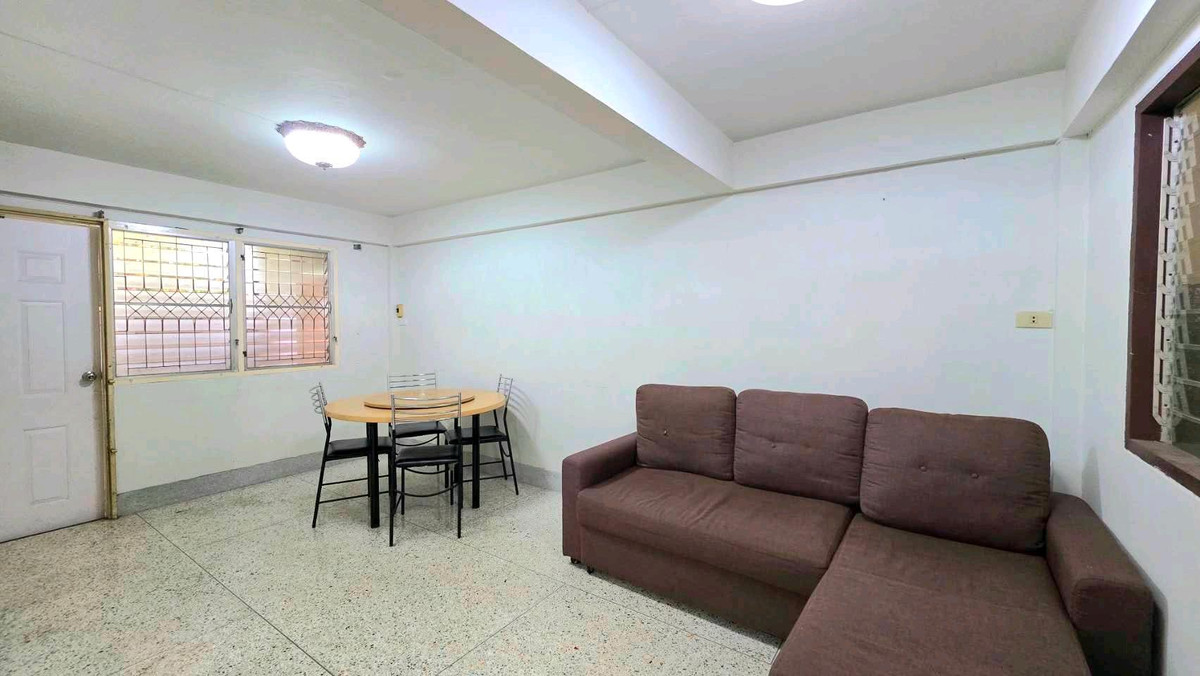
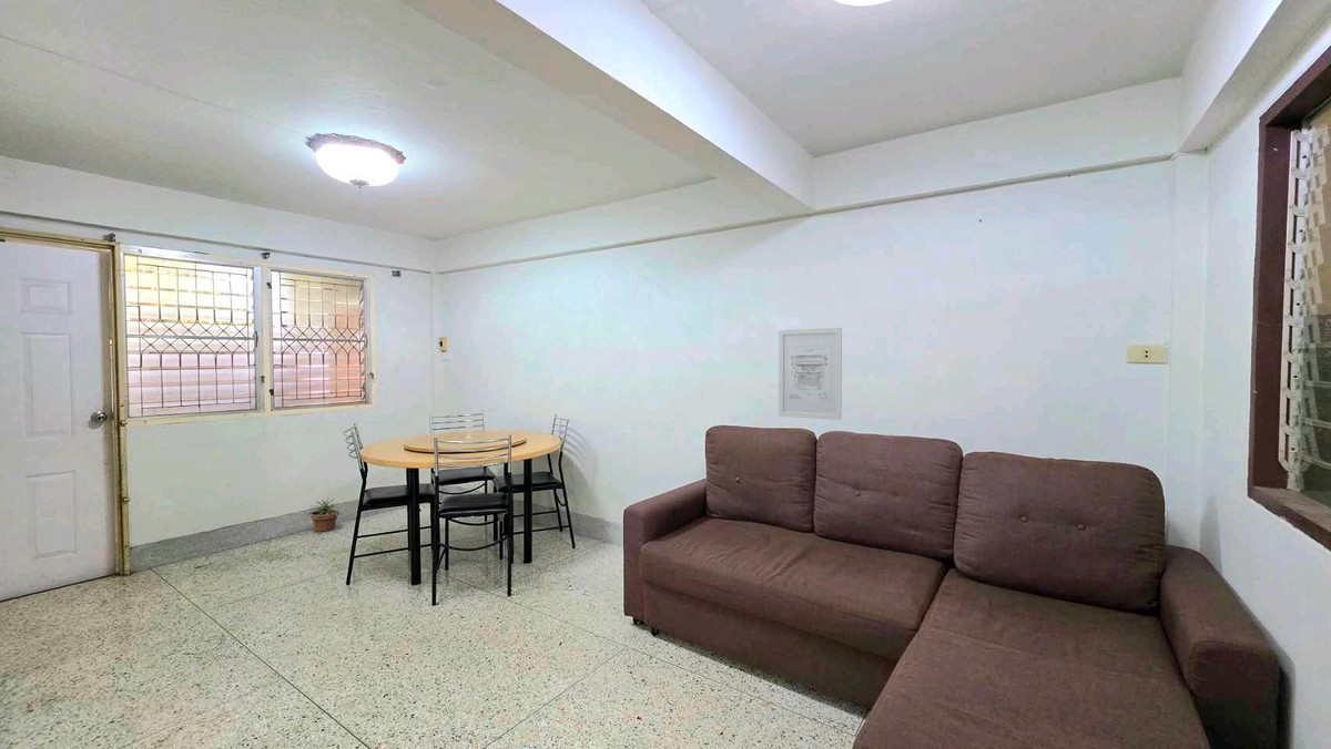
+ wall art (809, 373)
+ potted plant (326, 513)
